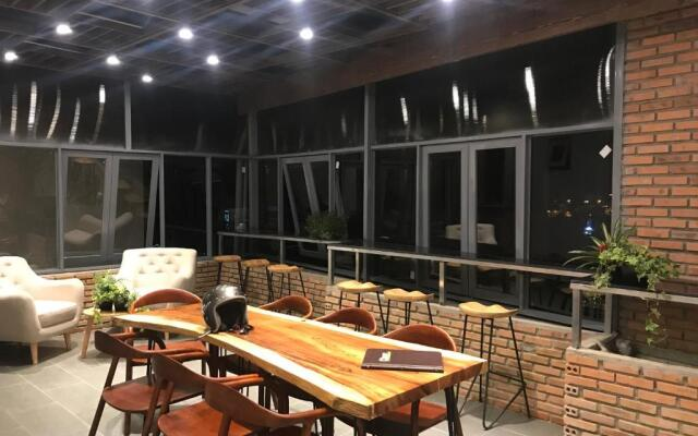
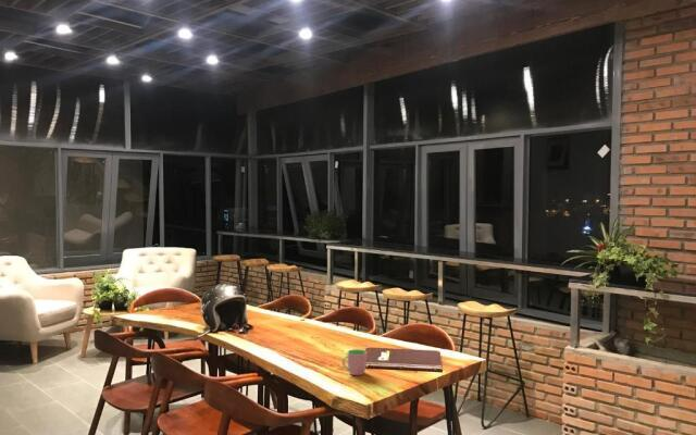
+ cup (353, 362)
